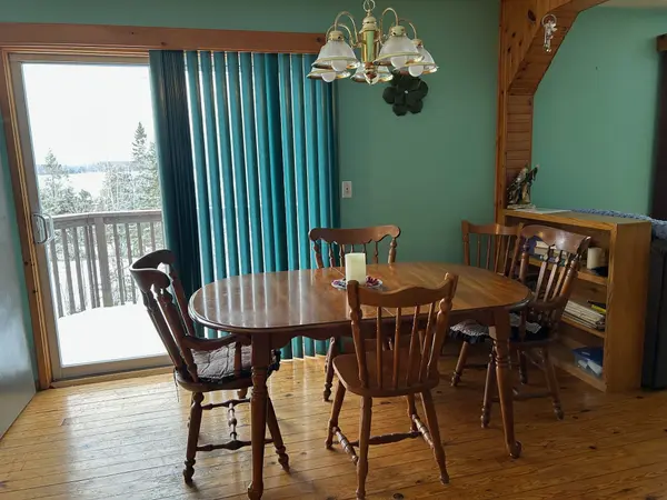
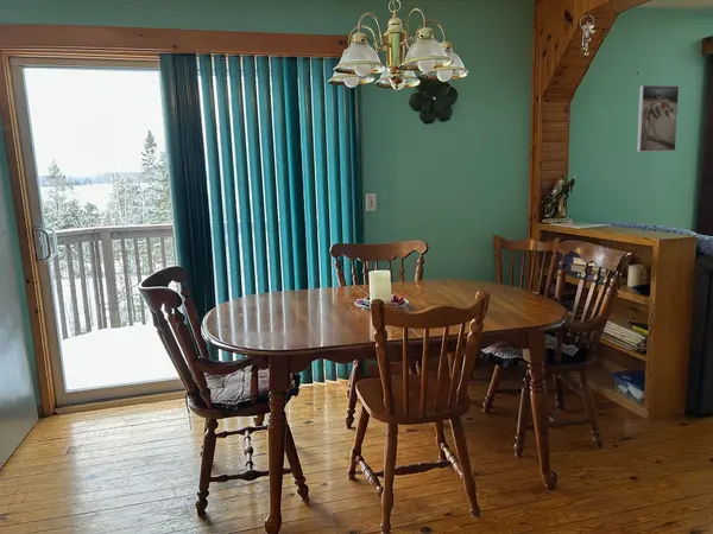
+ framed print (657, 119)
